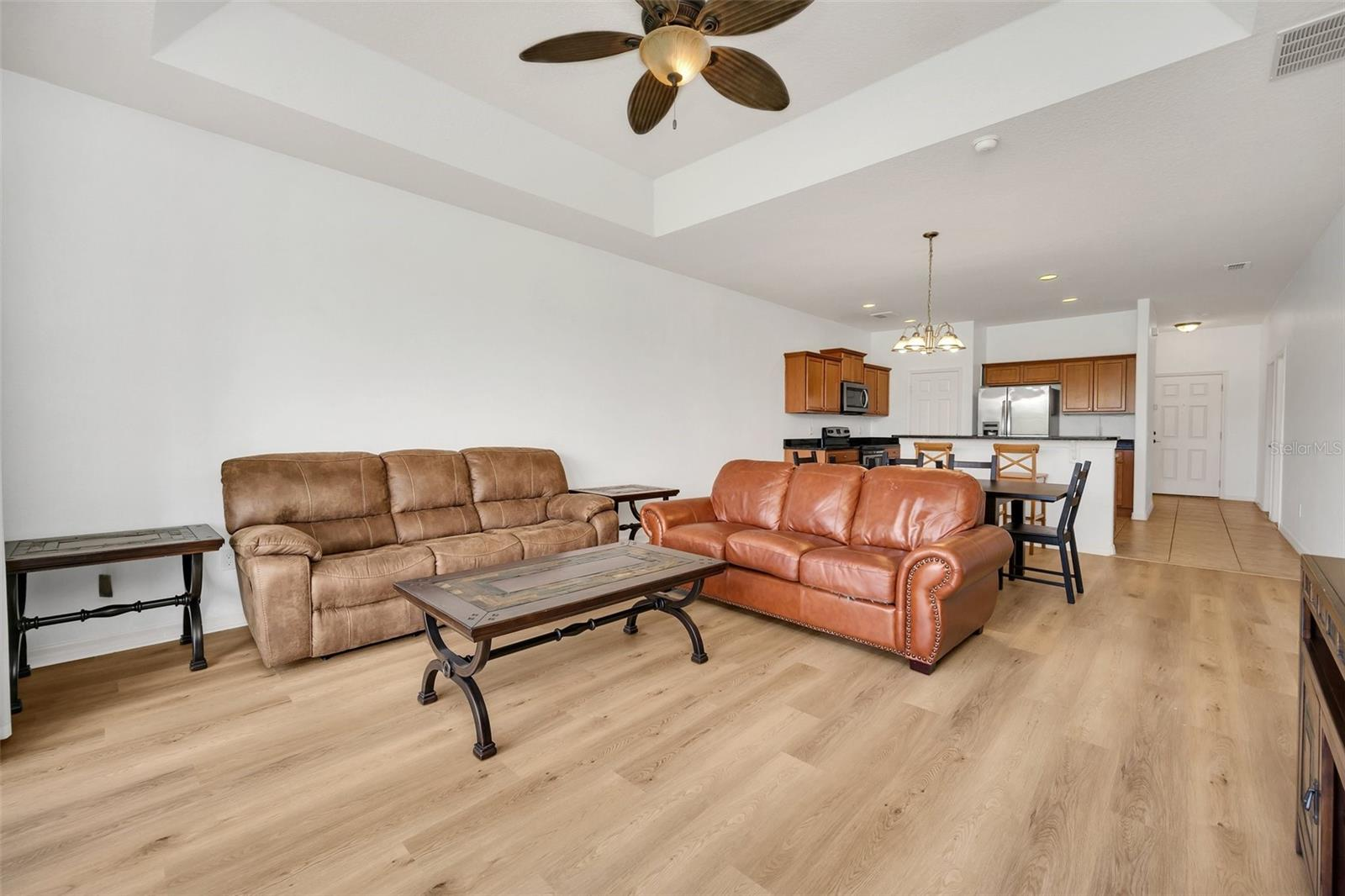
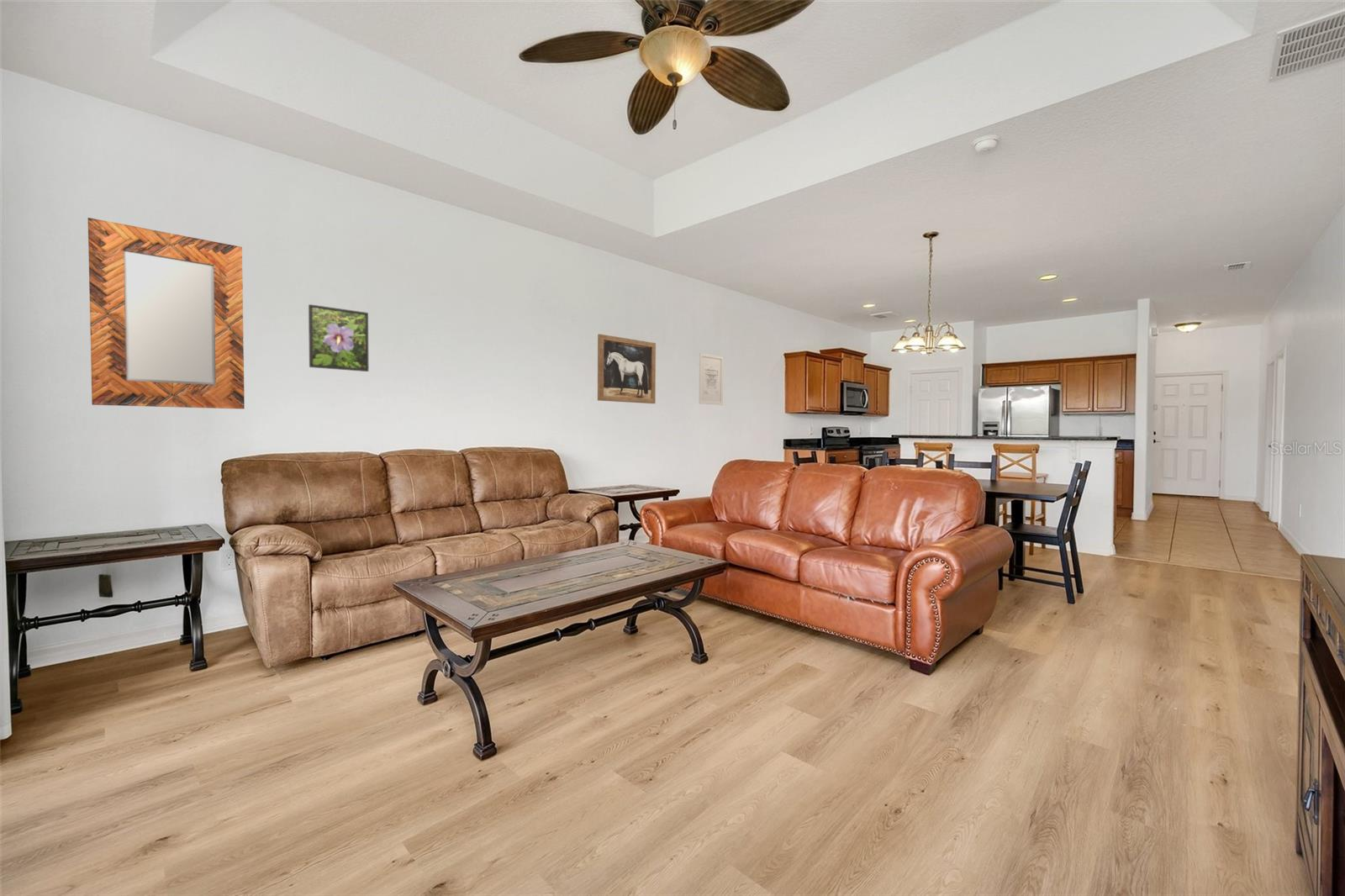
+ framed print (340, 339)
+ home mirror (171, 320)
+ wall art (627, 370)
+ wall art (711, 379)
